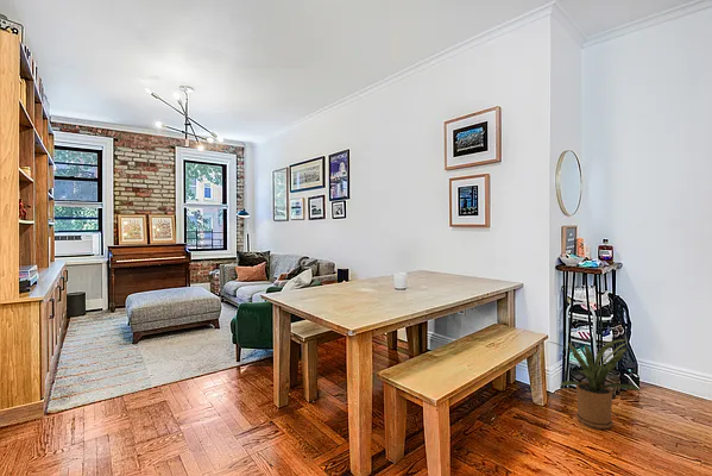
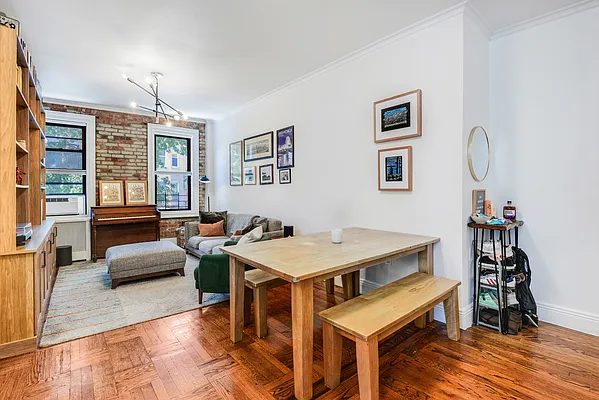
- house plant (593, 376)
